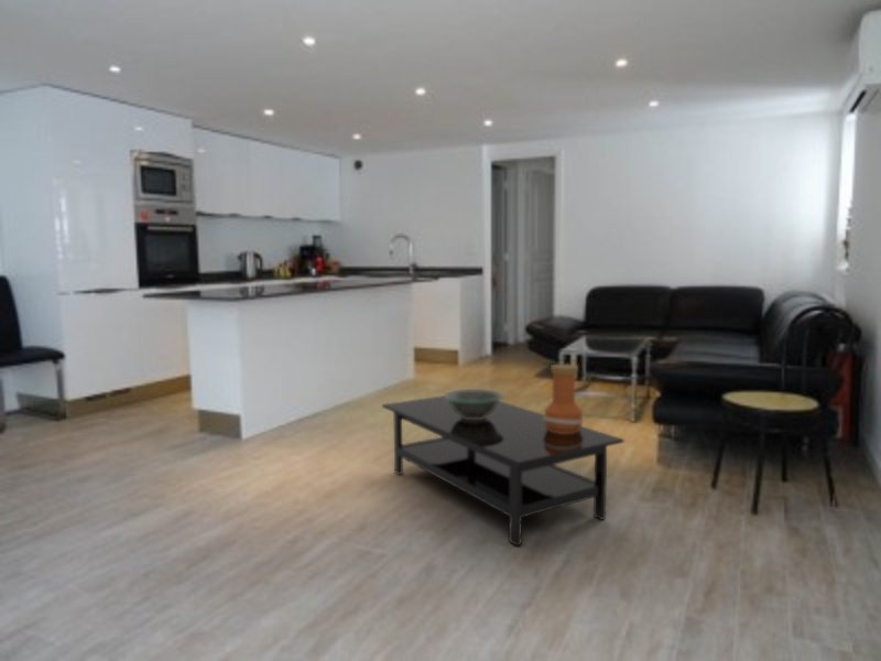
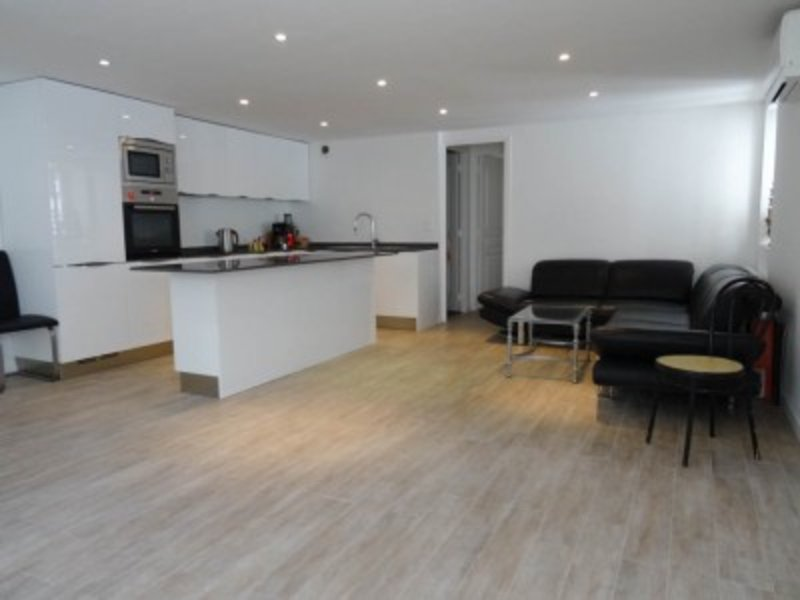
- coffee table (489, 456)
- decorative bowl (474, 405)
- vase (563, 398)
